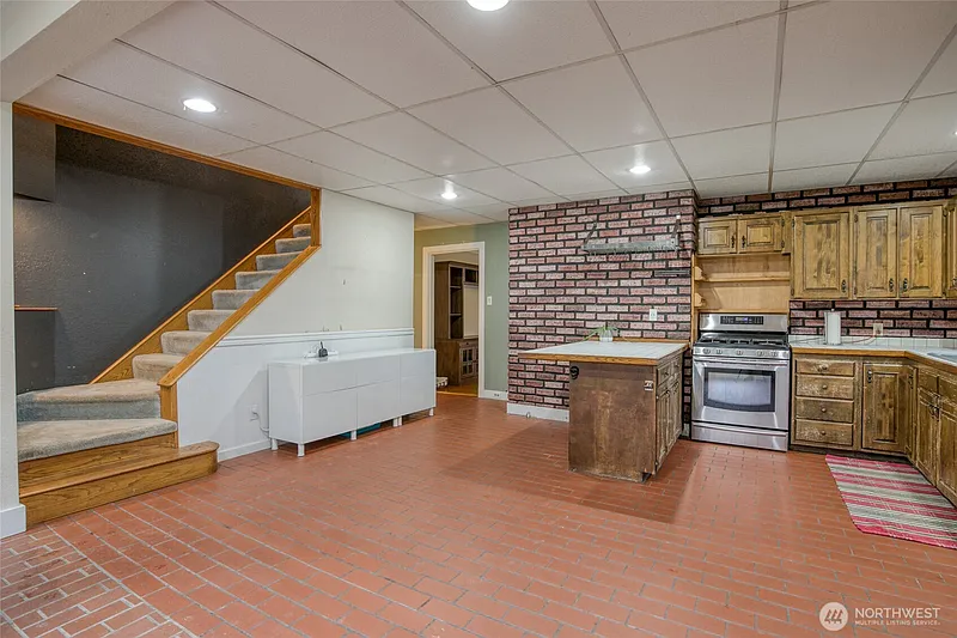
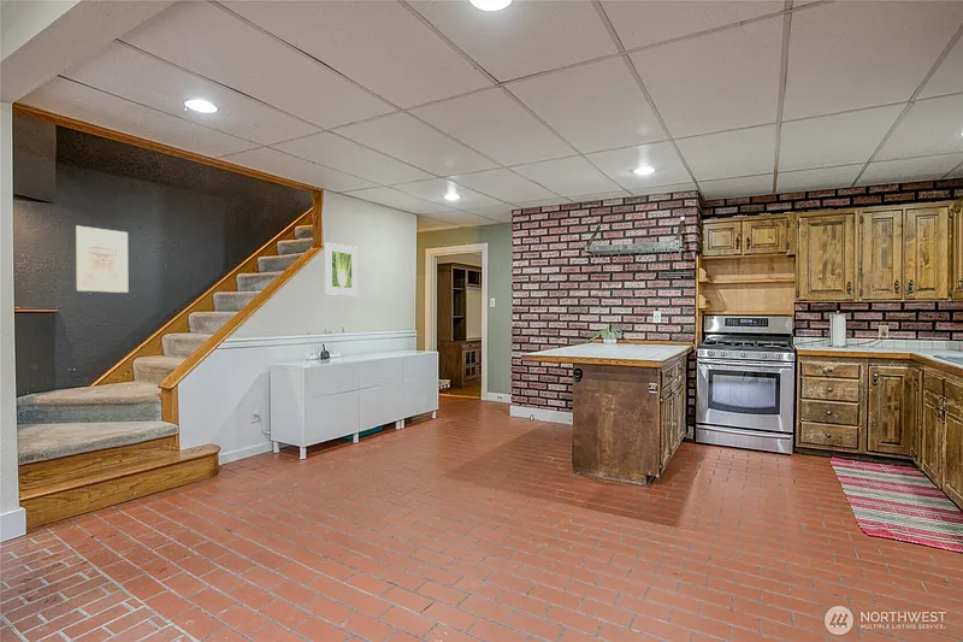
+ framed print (341, 270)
+ wall art (102, 260)
